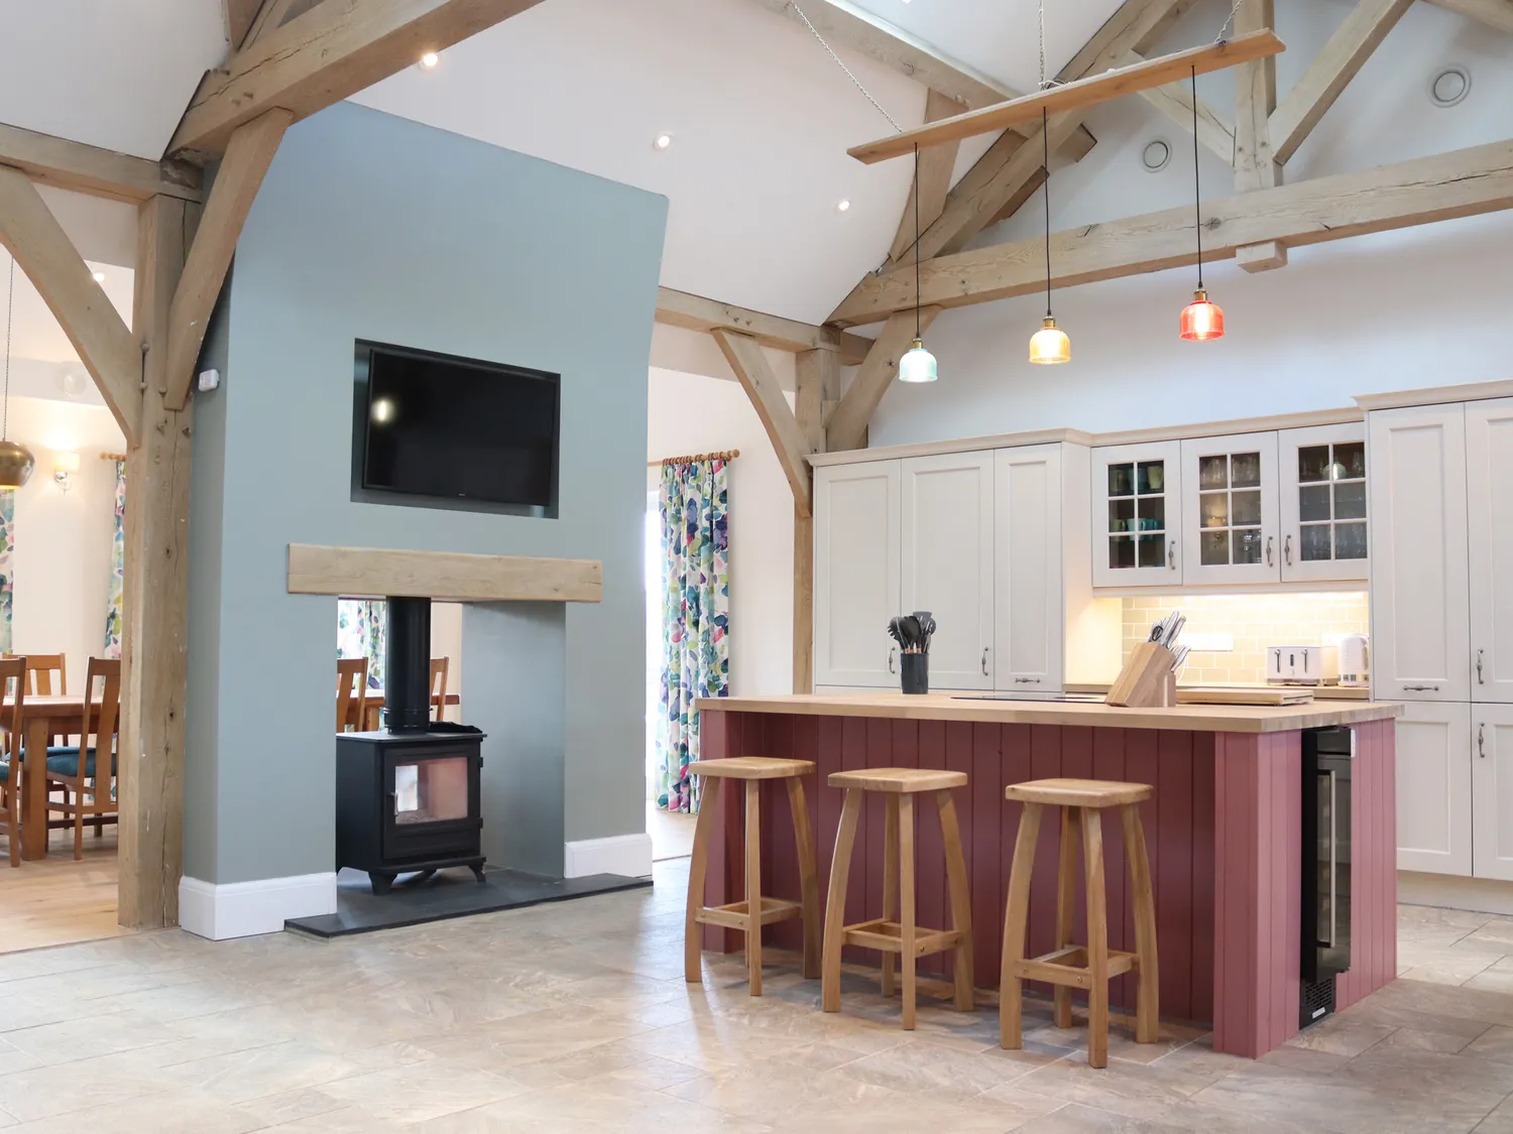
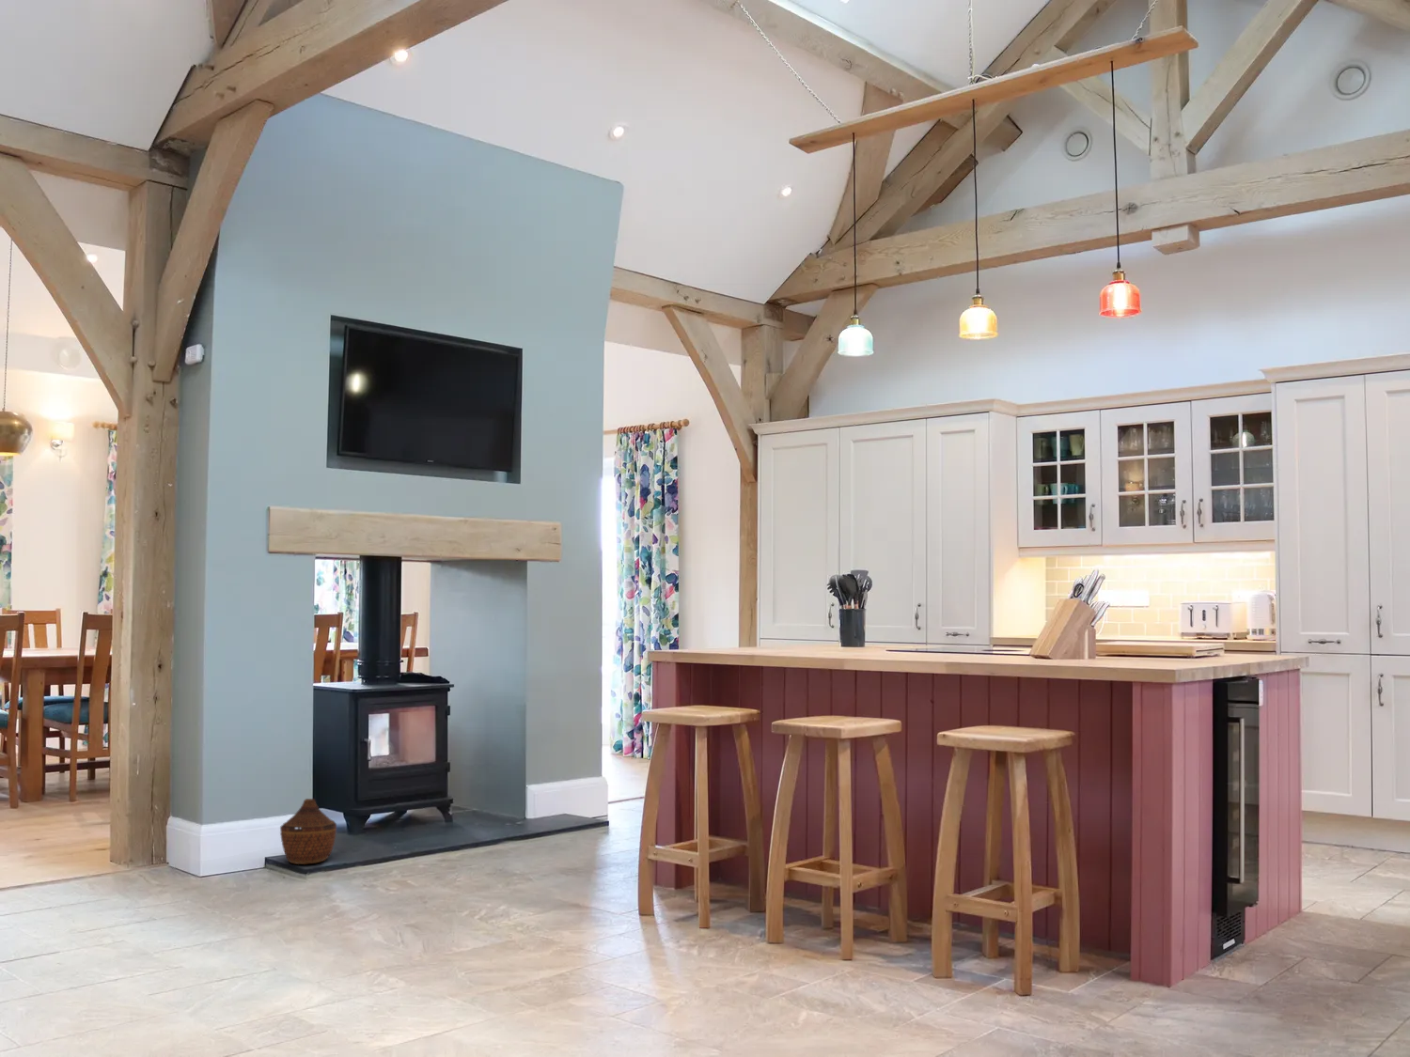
+ woven basket (309, 828)
